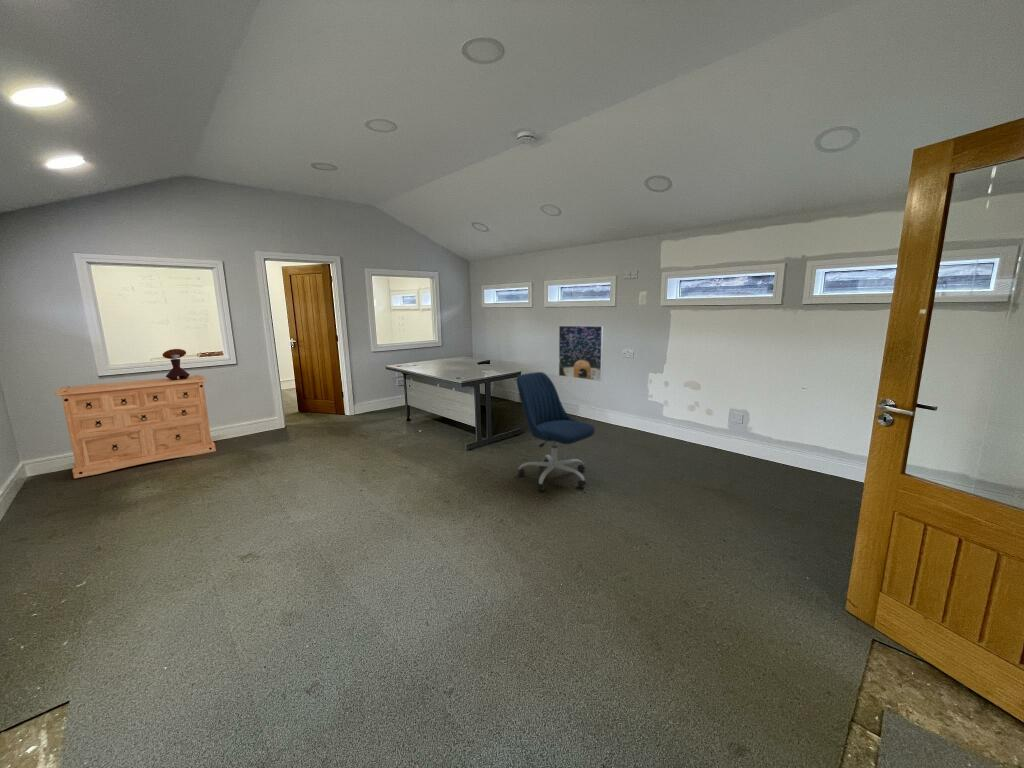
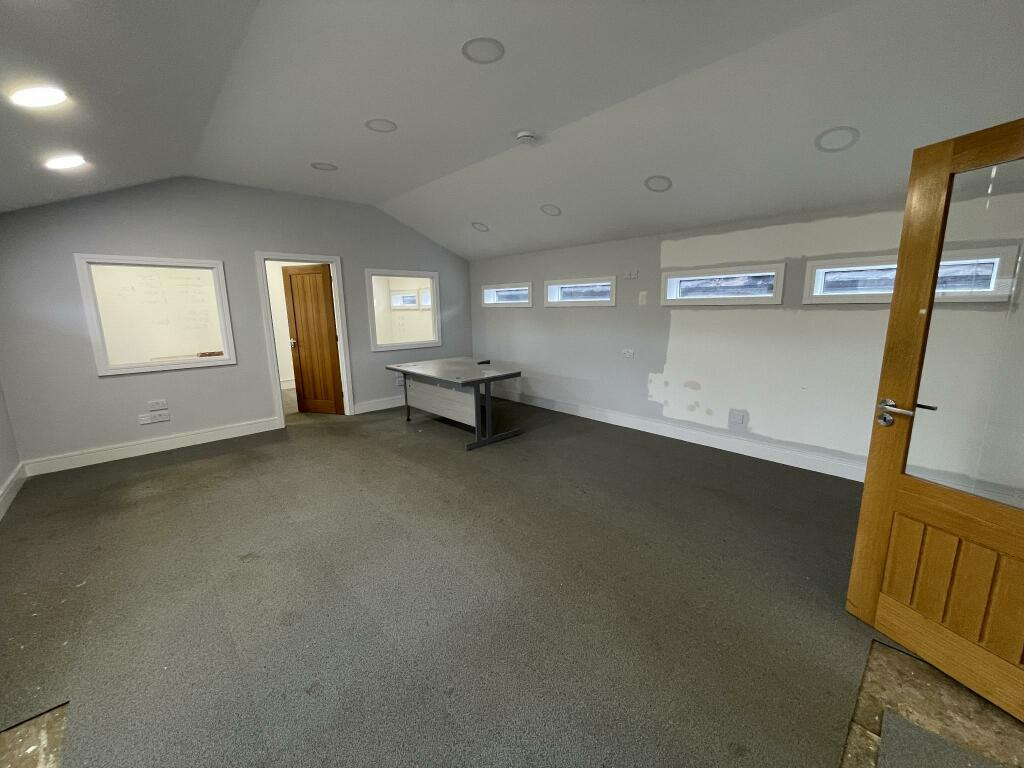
- dresser (143, 421)
- office chair (554, 428)
- mushroom (176, 363)
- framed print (579, 352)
